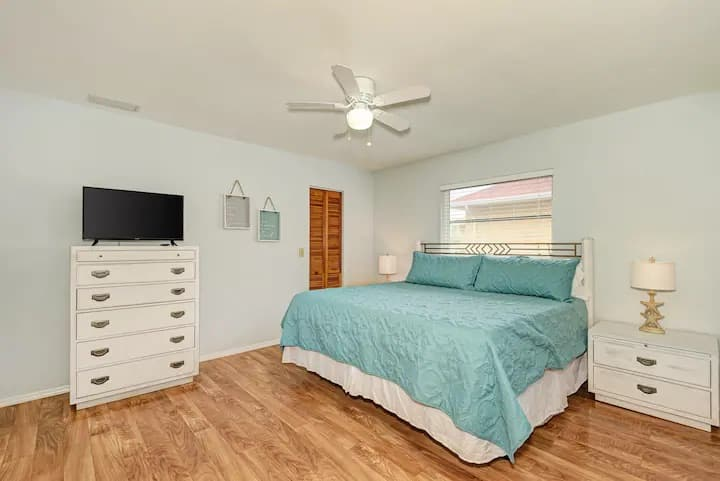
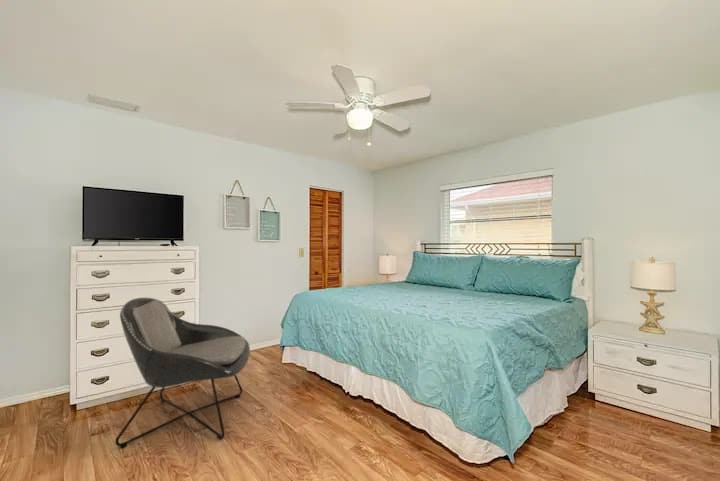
+ lounge chair (190, 358)
